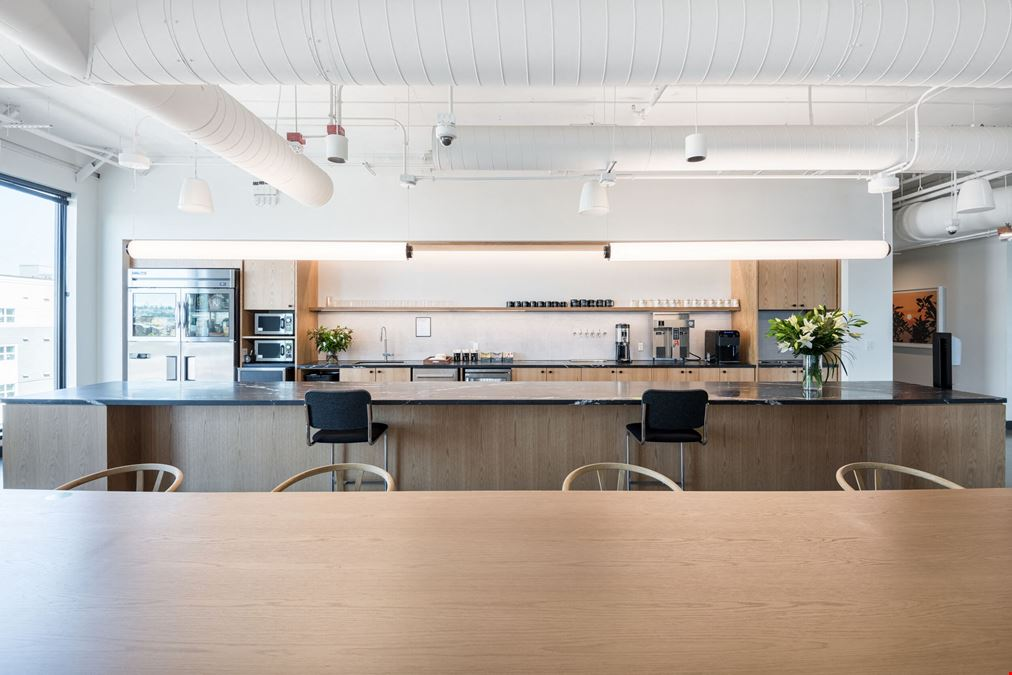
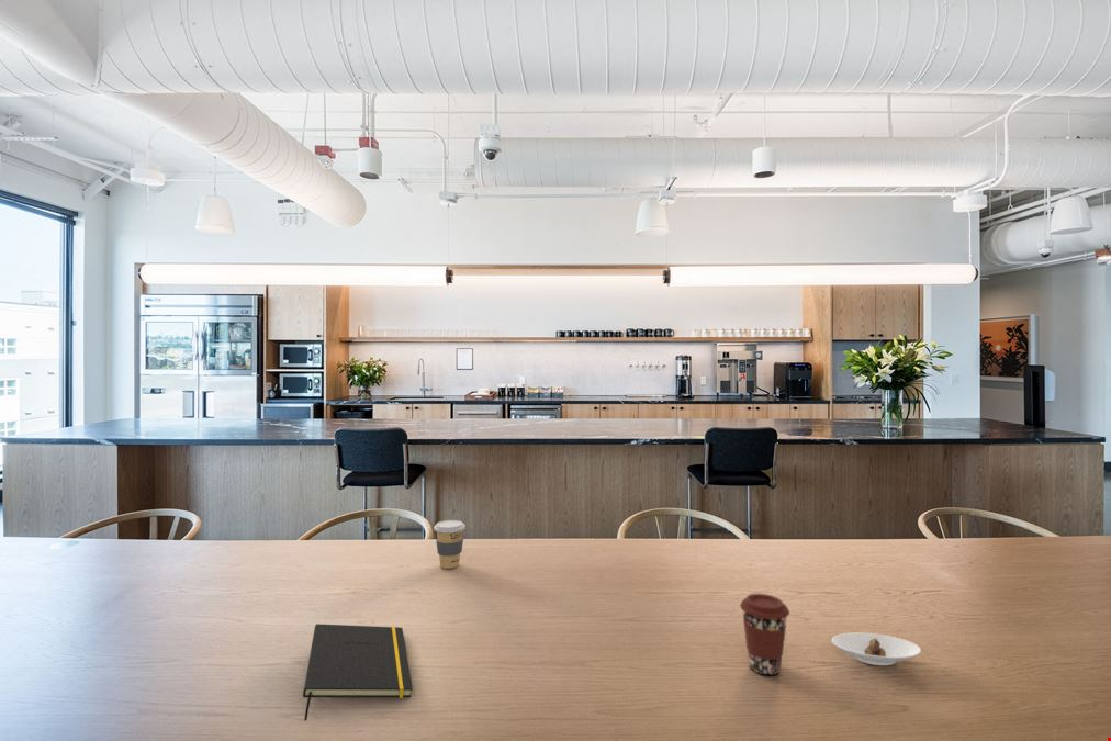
+ coffee cup (449, 543)
+ notepad (359, 658)
+ coffee cup (764, 633)
+ saucer (875, 650)
